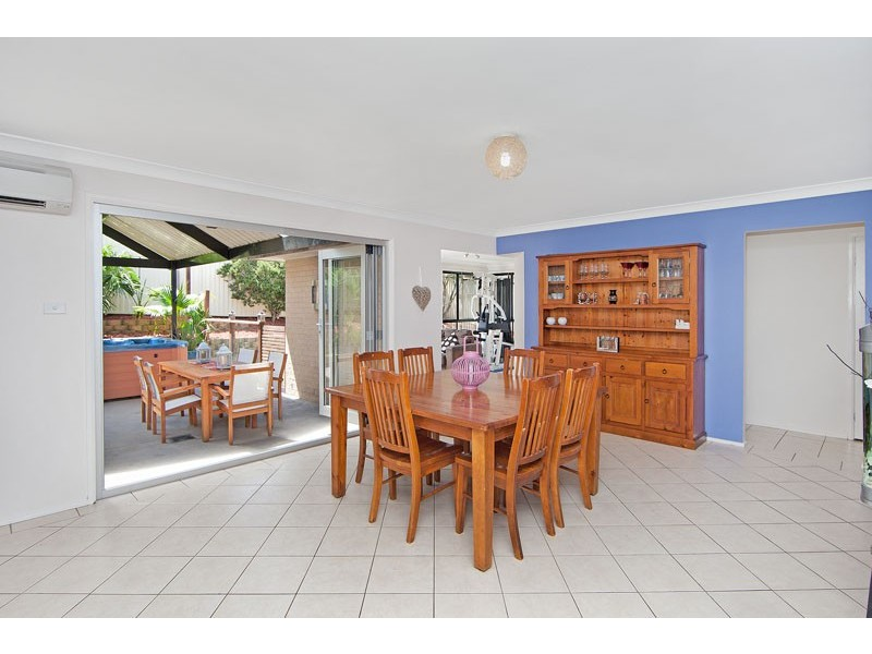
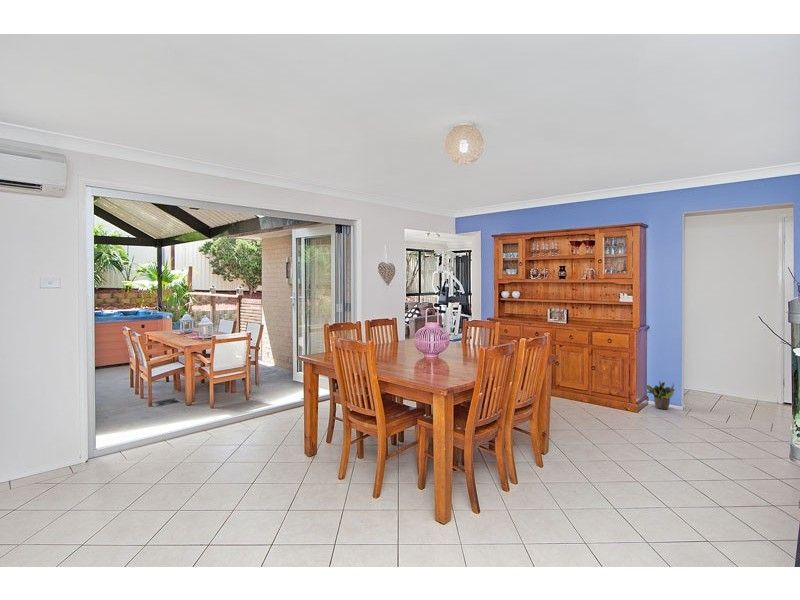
+ potted plant (658, 393)
